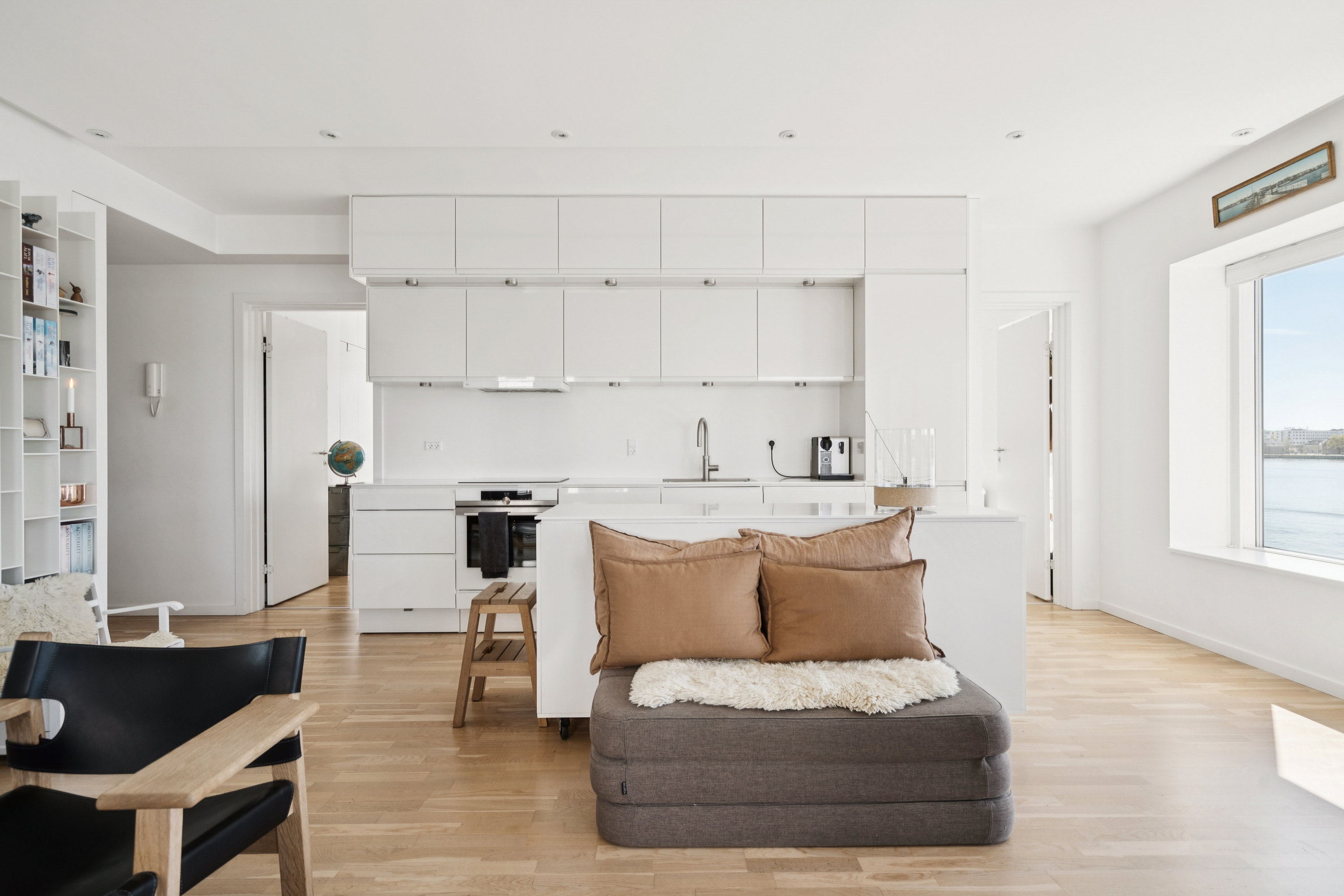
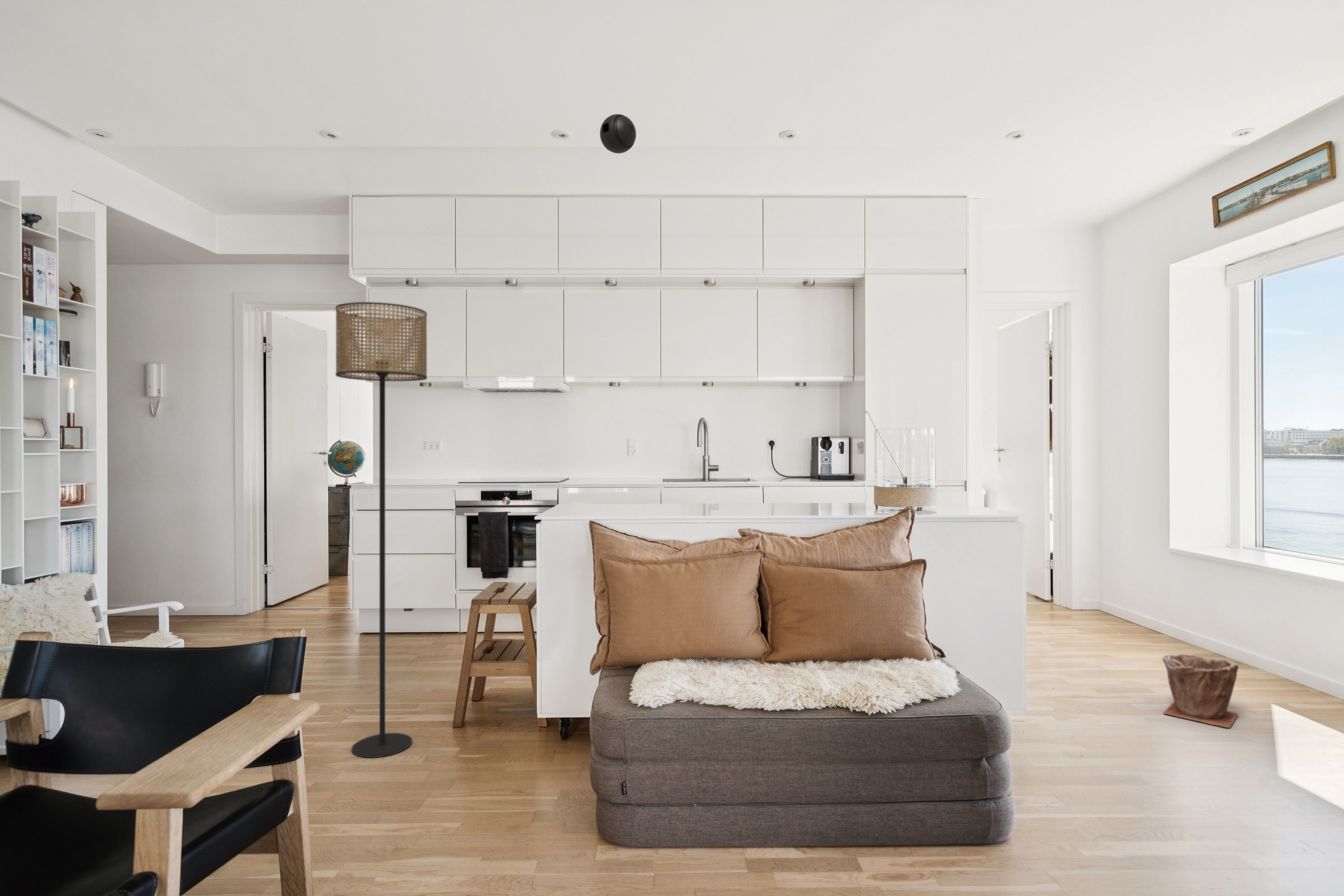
+ floor lamp (382, 528)
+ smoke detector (618, 134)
+ plant pot (1200, 686)
